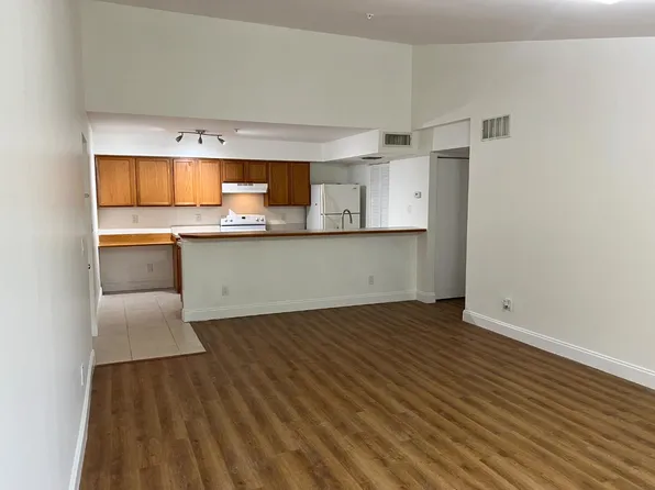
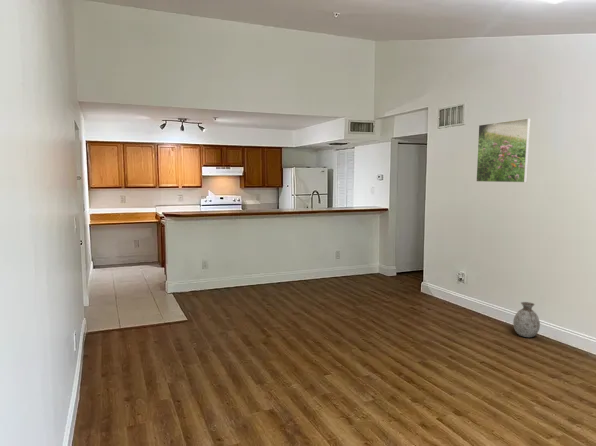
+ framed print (501, 152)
+ vase (526, 319)
